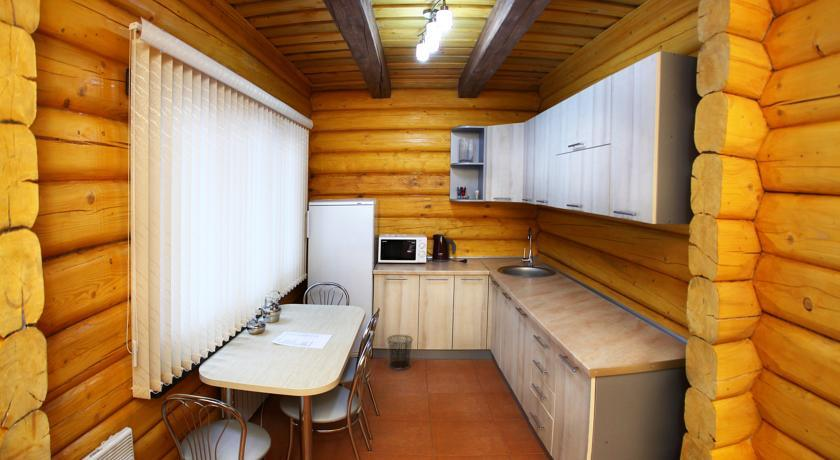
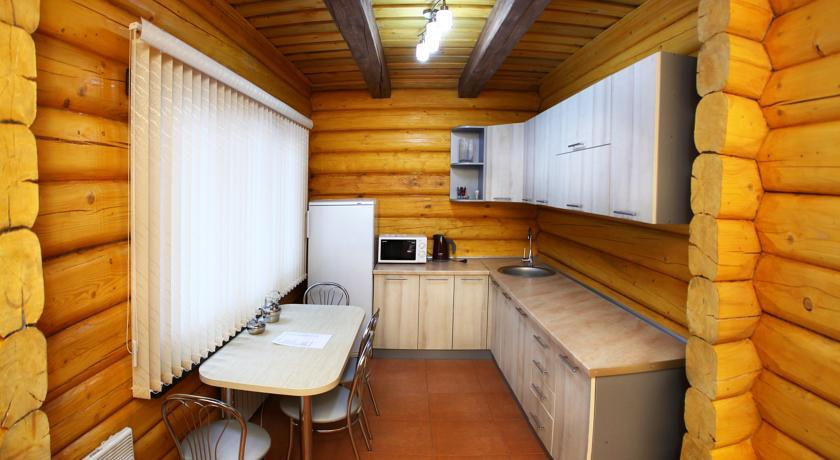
- waste bin (399, 352)
